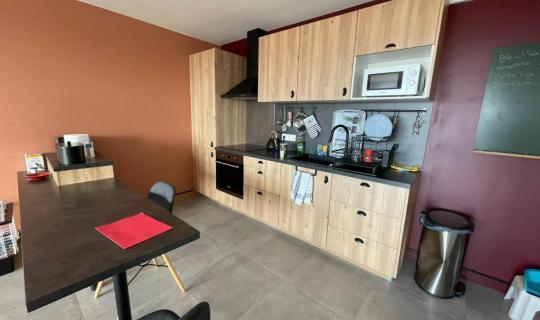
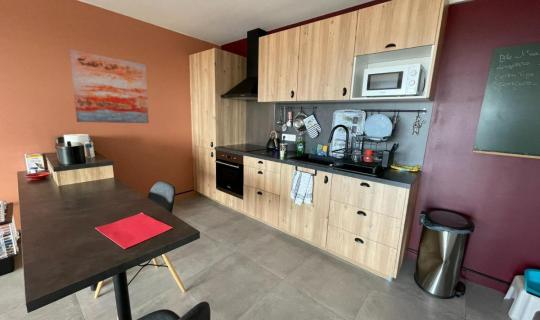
+ wall art (113, 91)
